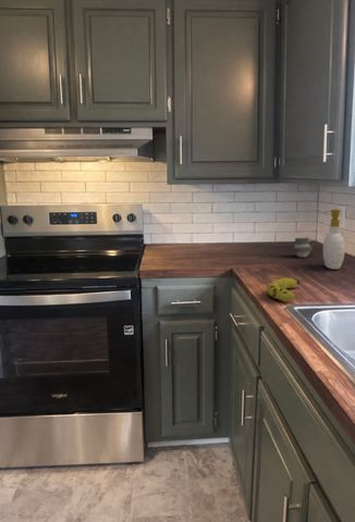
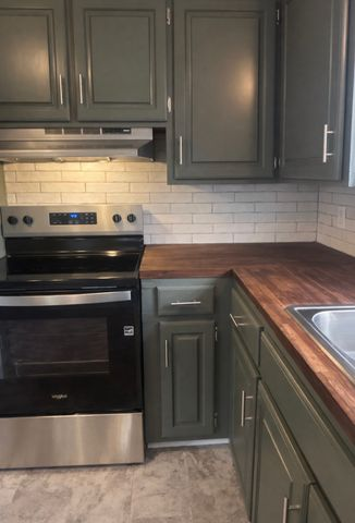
- soap bottle (332, 238)
- fruit (290, 287)
- cup (303, 246)
